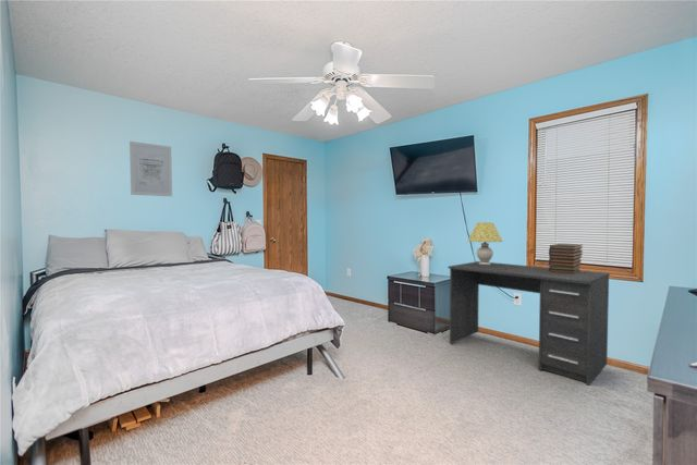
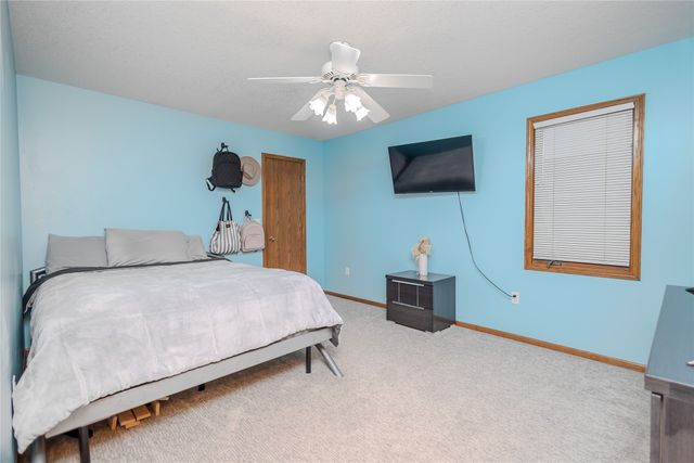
- table lamp (485, 244)
- book stack (565, 257)
- wall art (151, 170)
- desk (539, 311)
